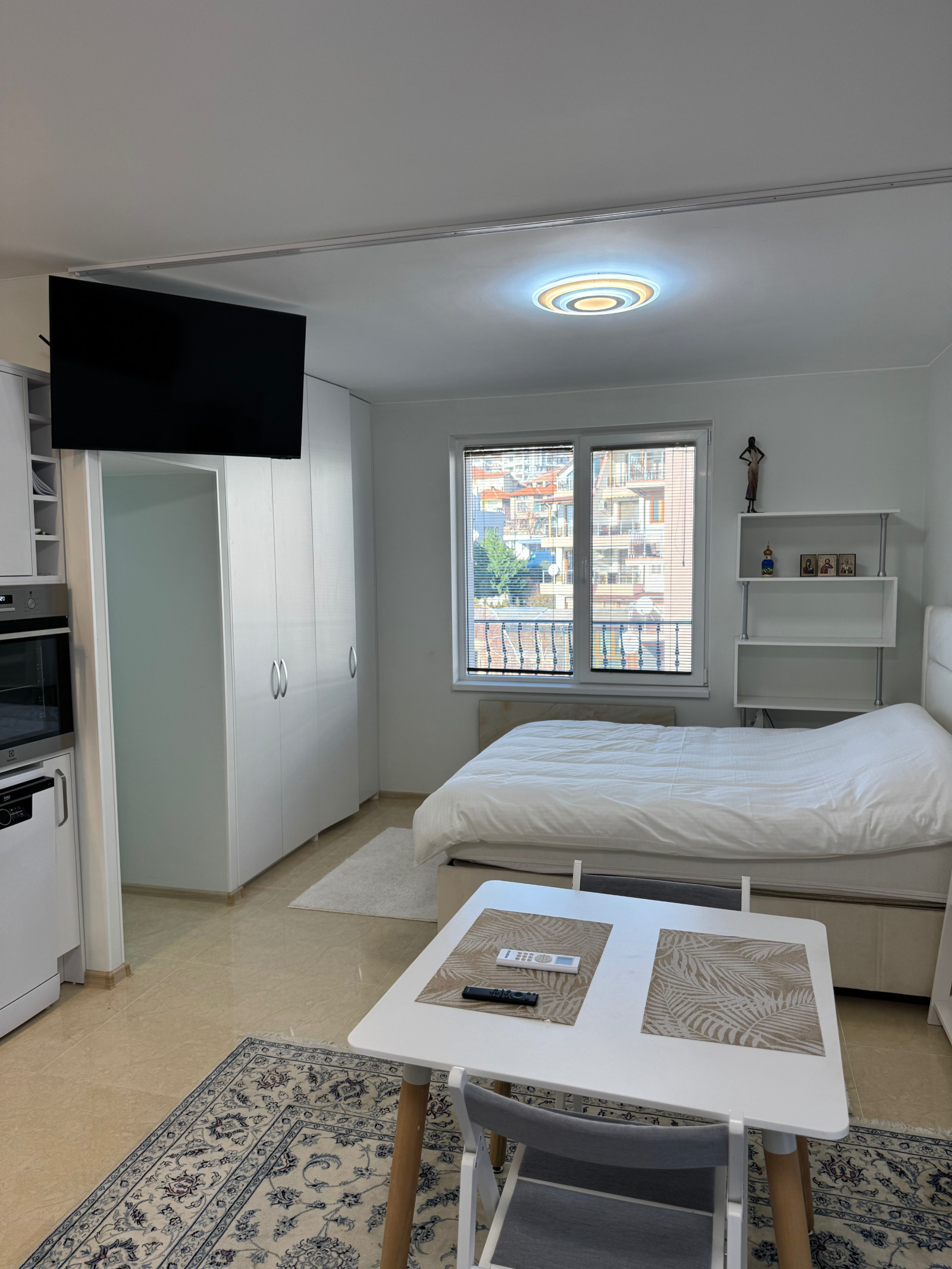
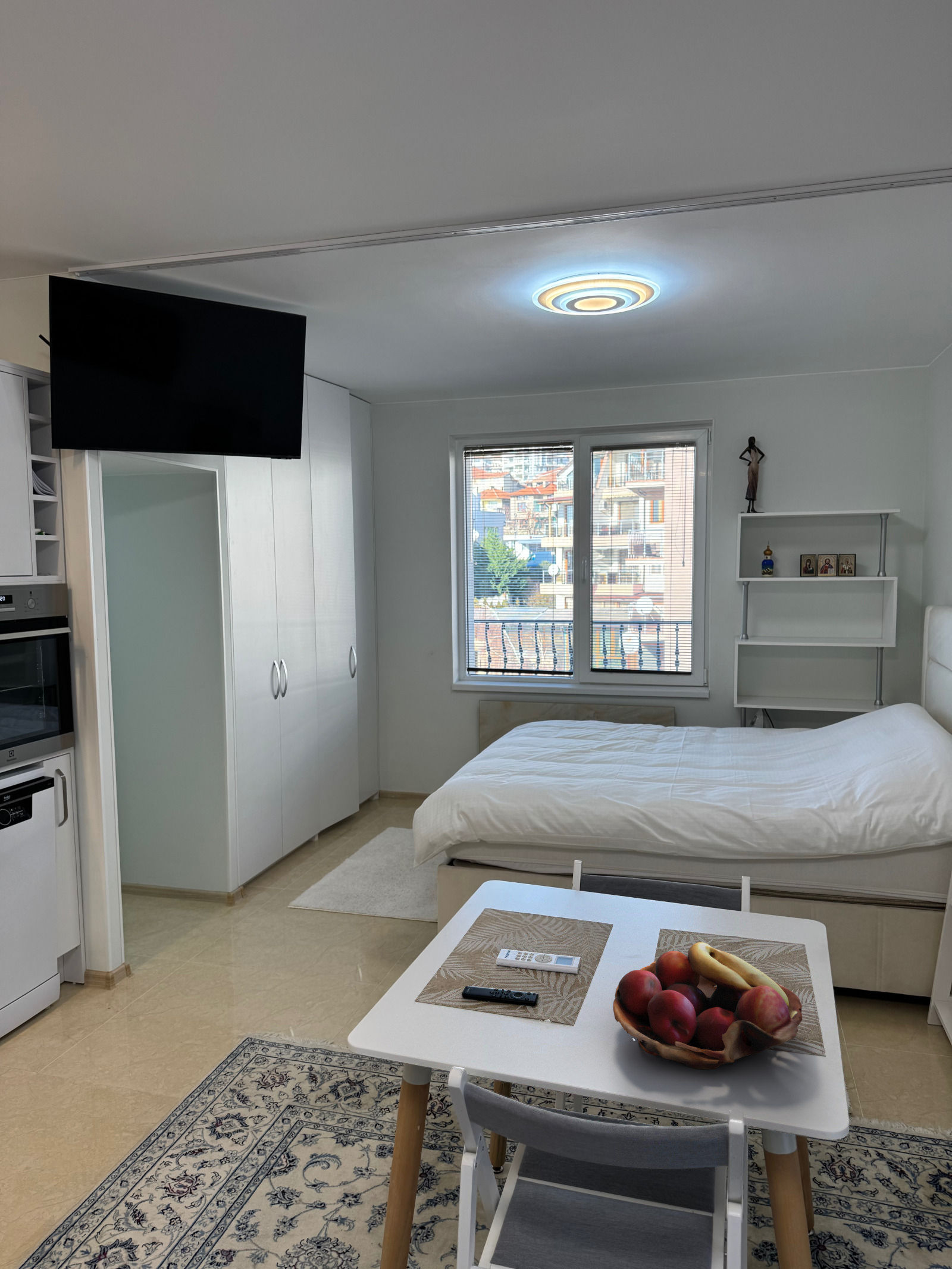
+ fruit basket (706, 998)
